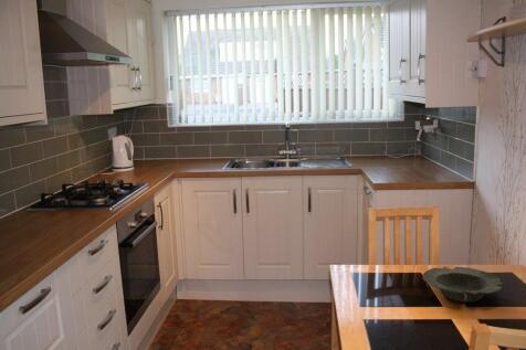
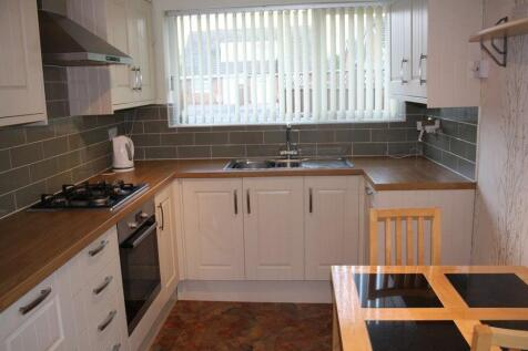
- bowl (461, 287)
